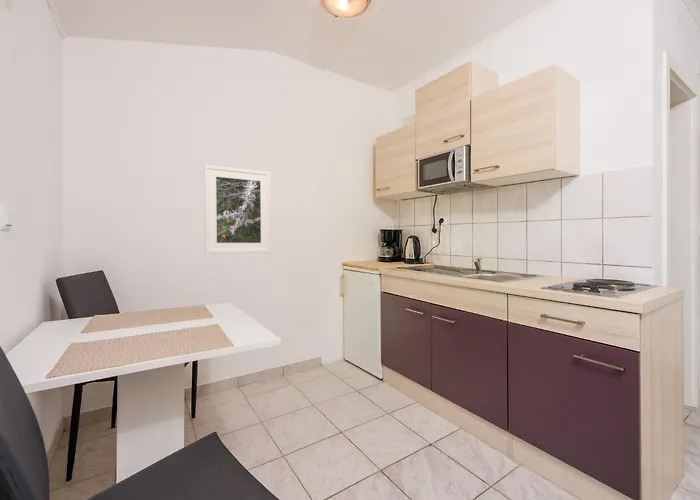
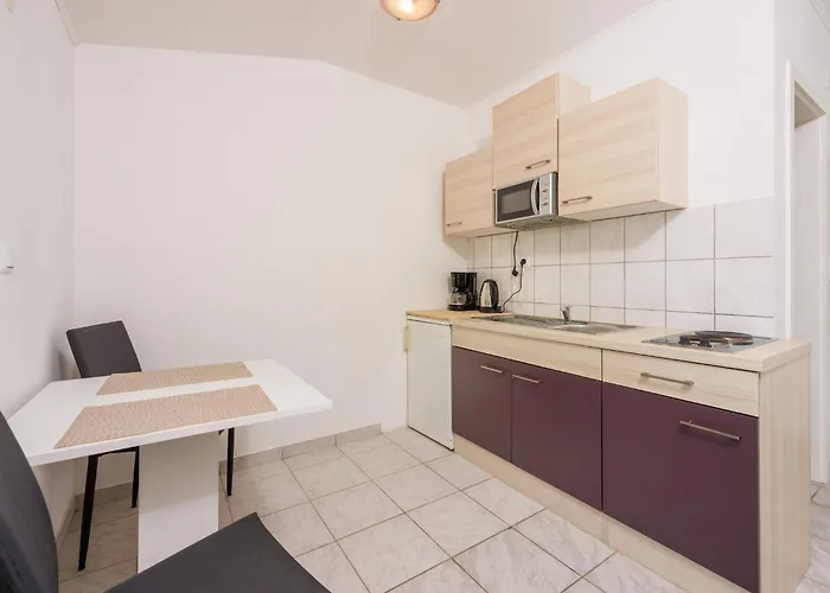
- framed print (239, 211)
